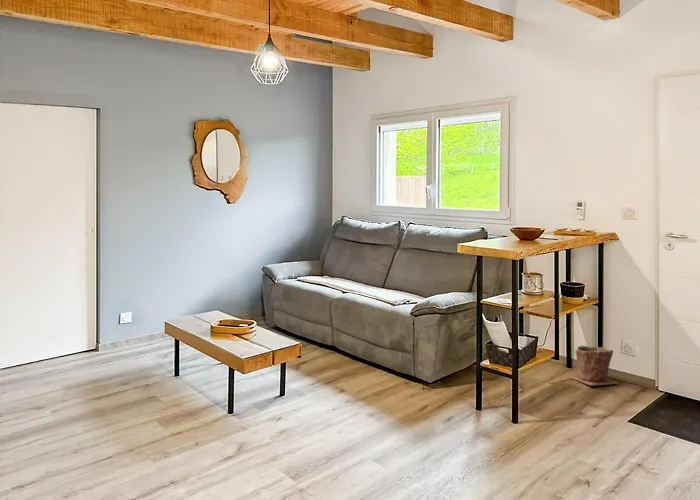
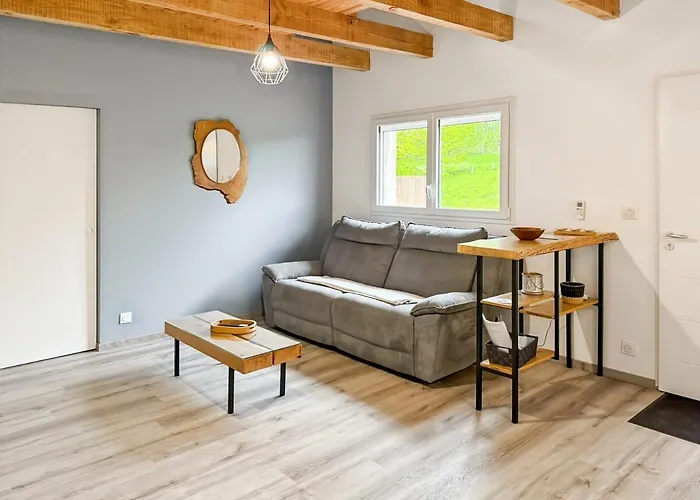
- plant pot (594, 364)
